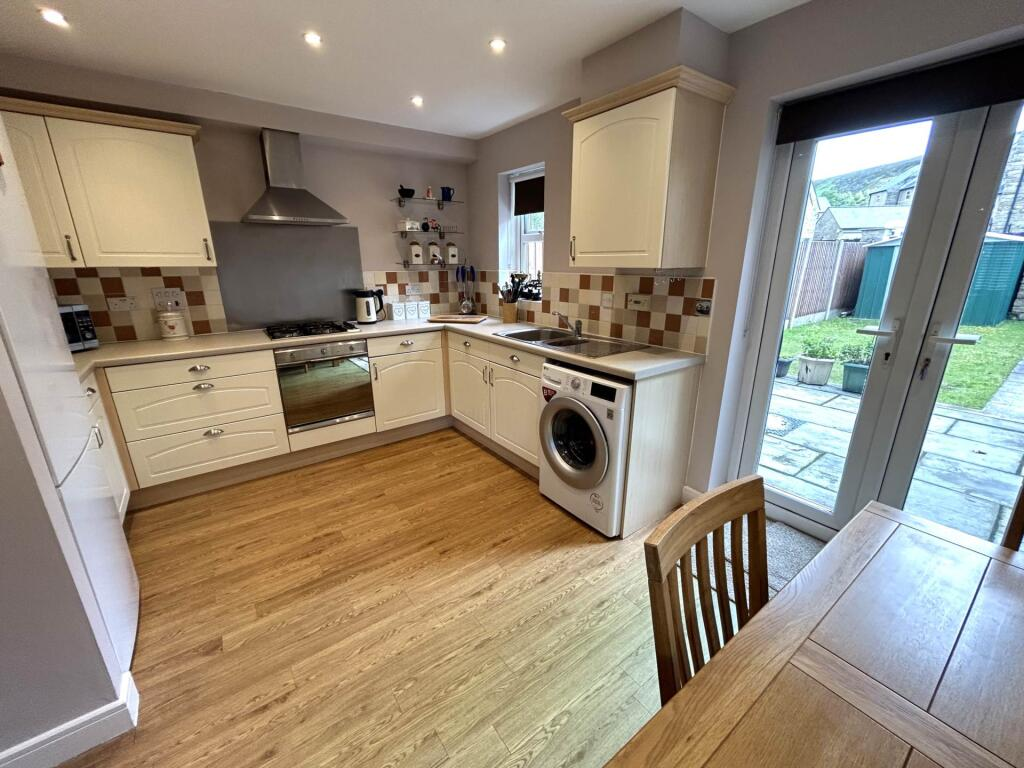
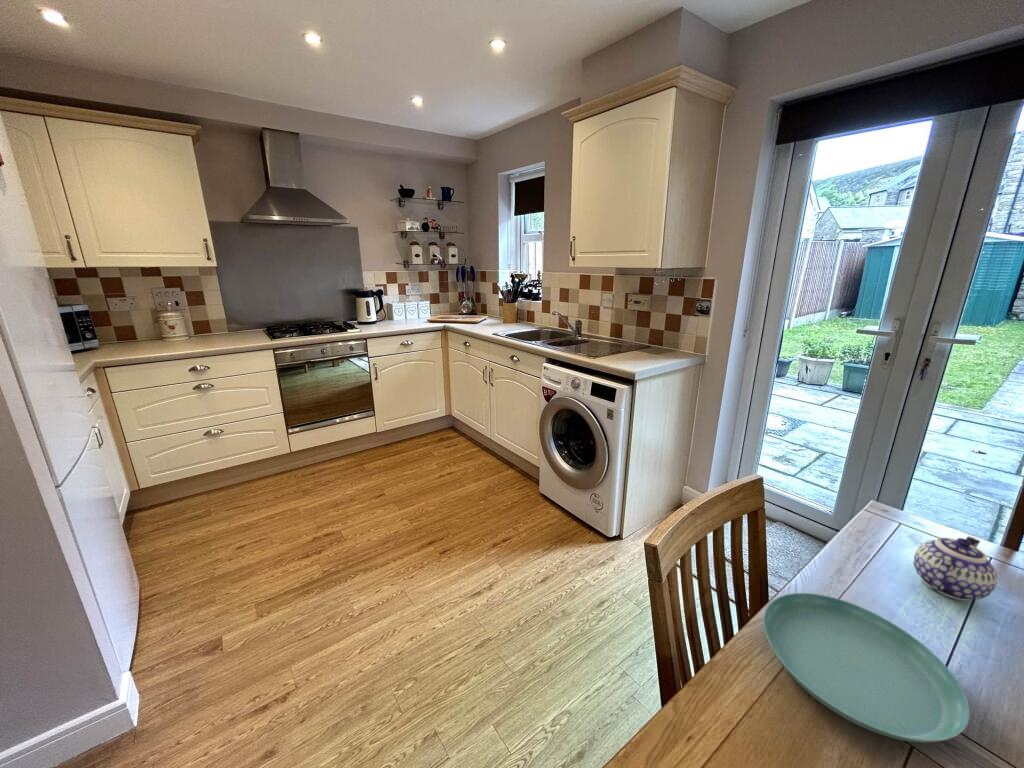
+ saucer (852, 660)
+ teapot (955, 563)
